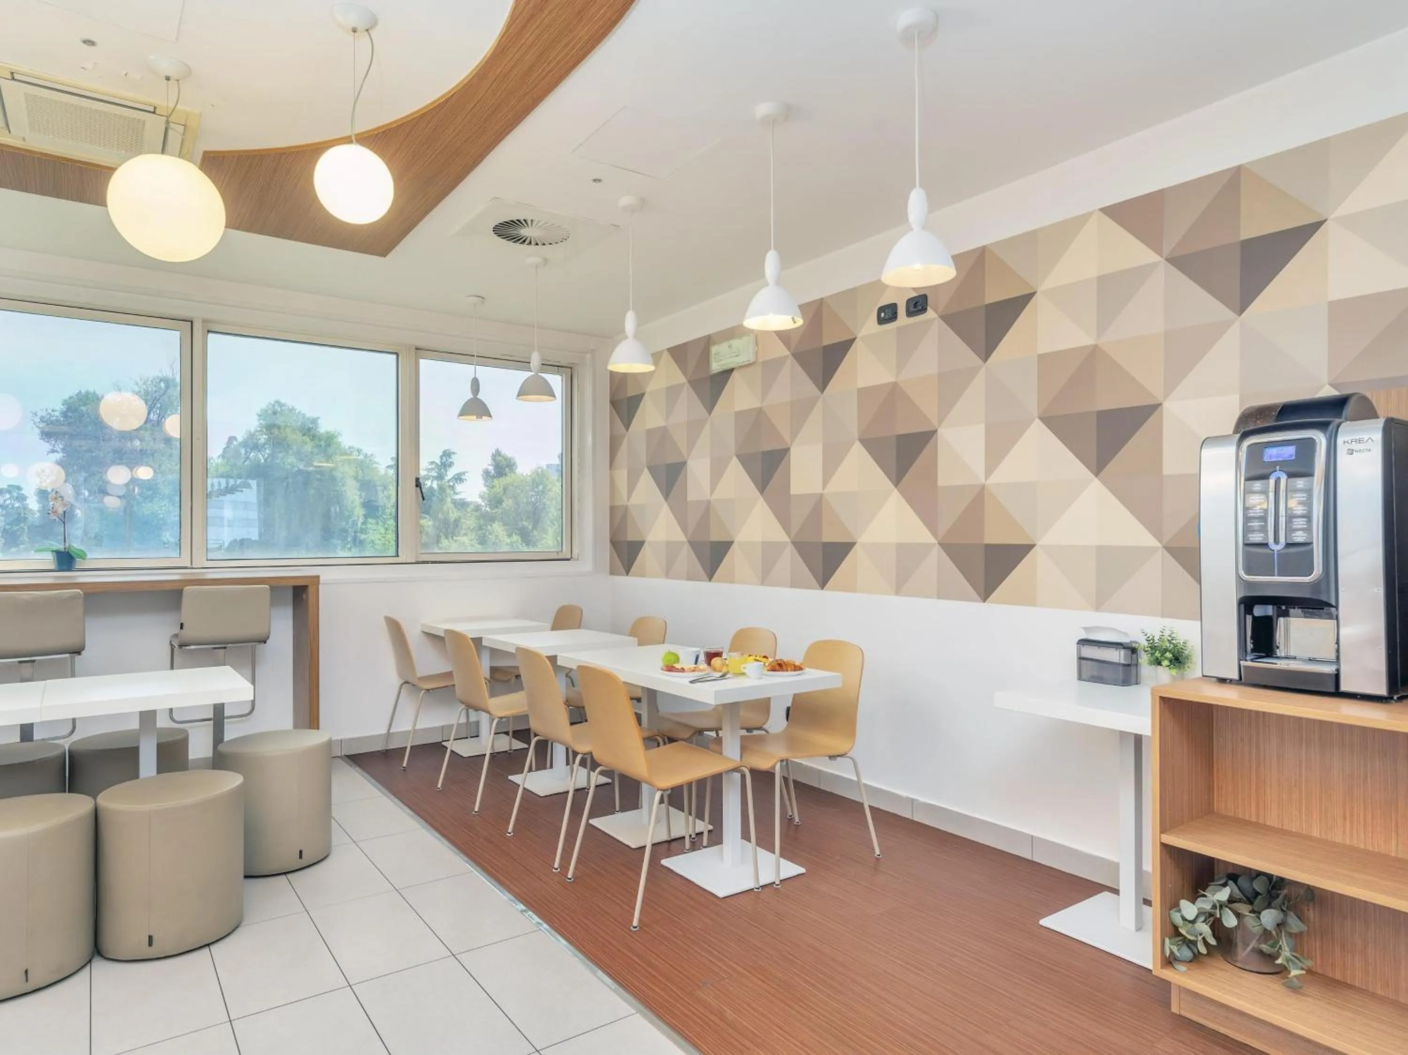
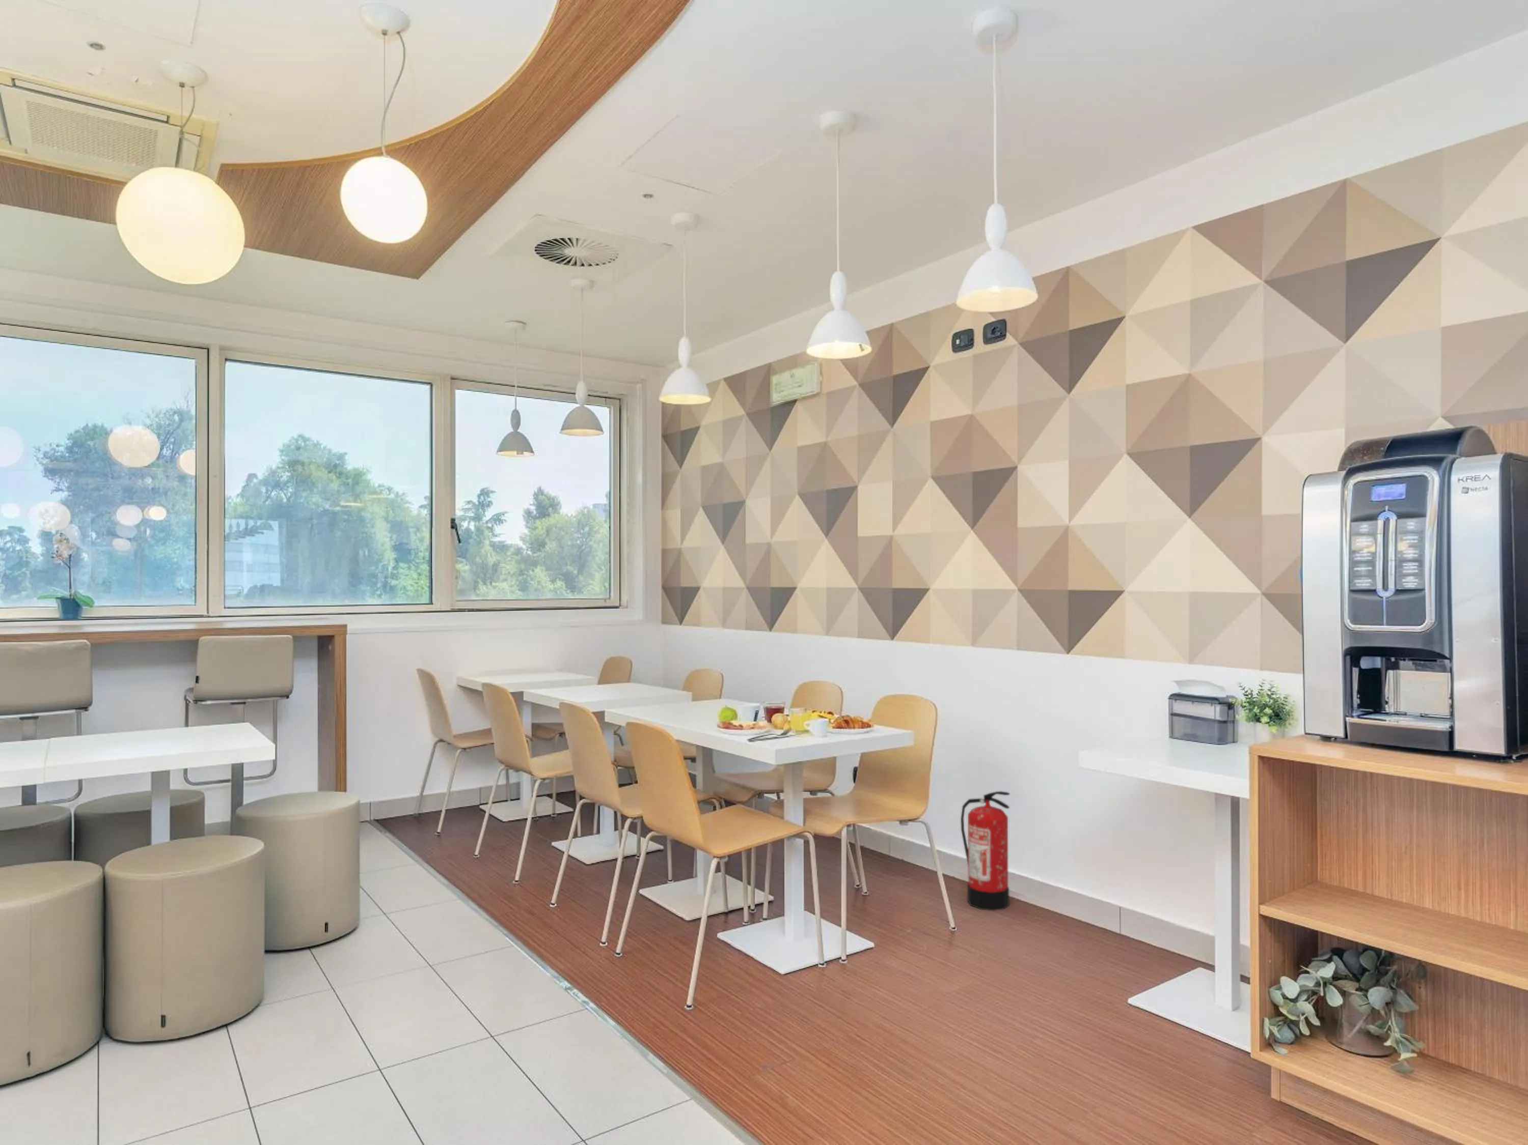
+ fire extinguisher (984, 844)
